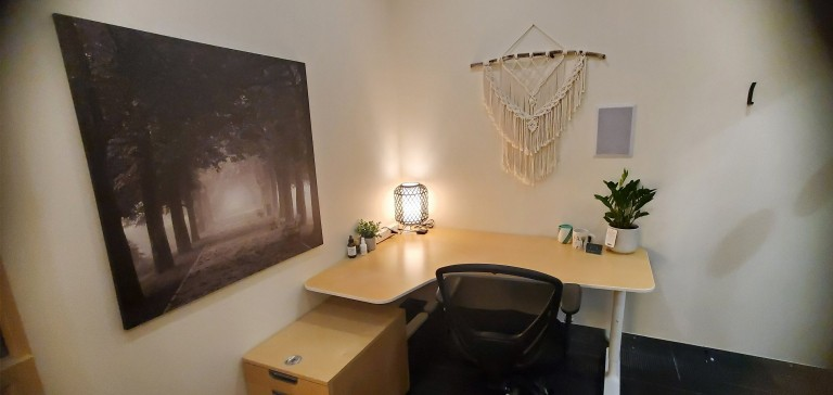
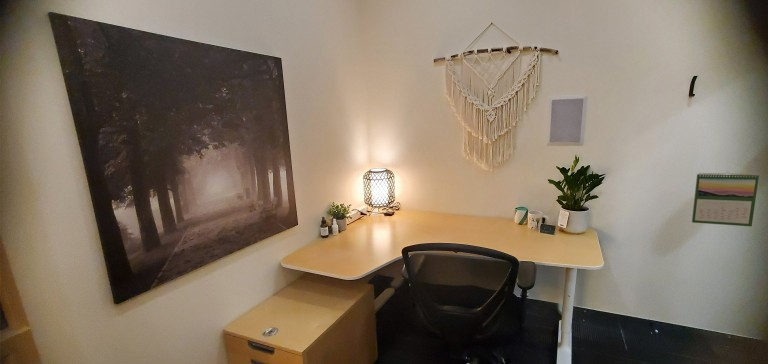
+ calendar (723, 198)
